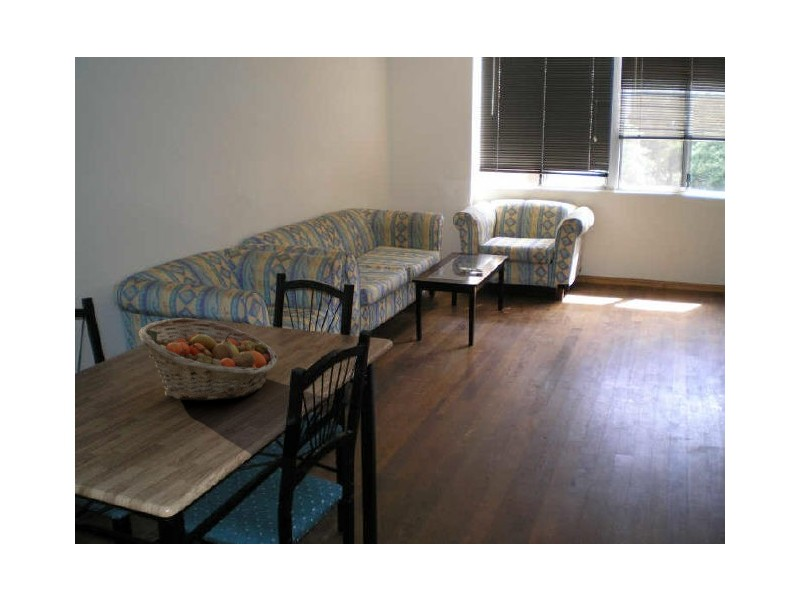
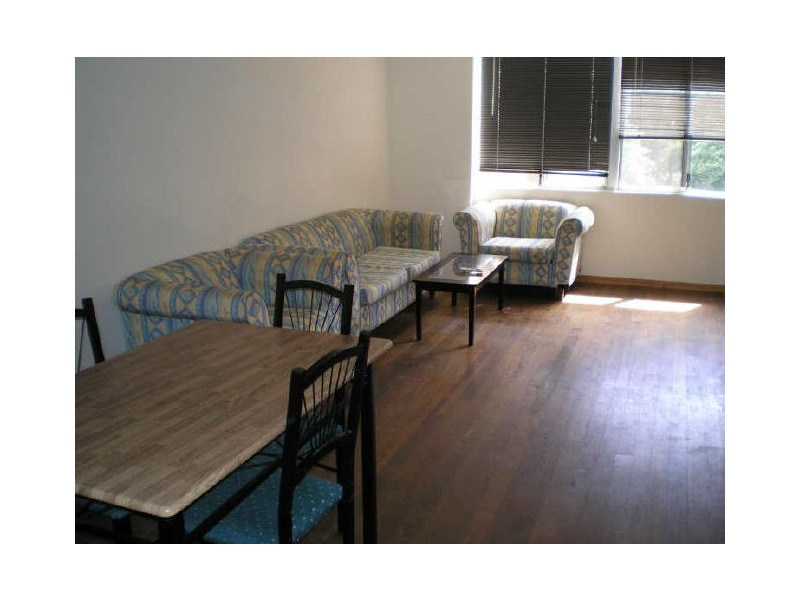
- fruit basket (210, 356)
